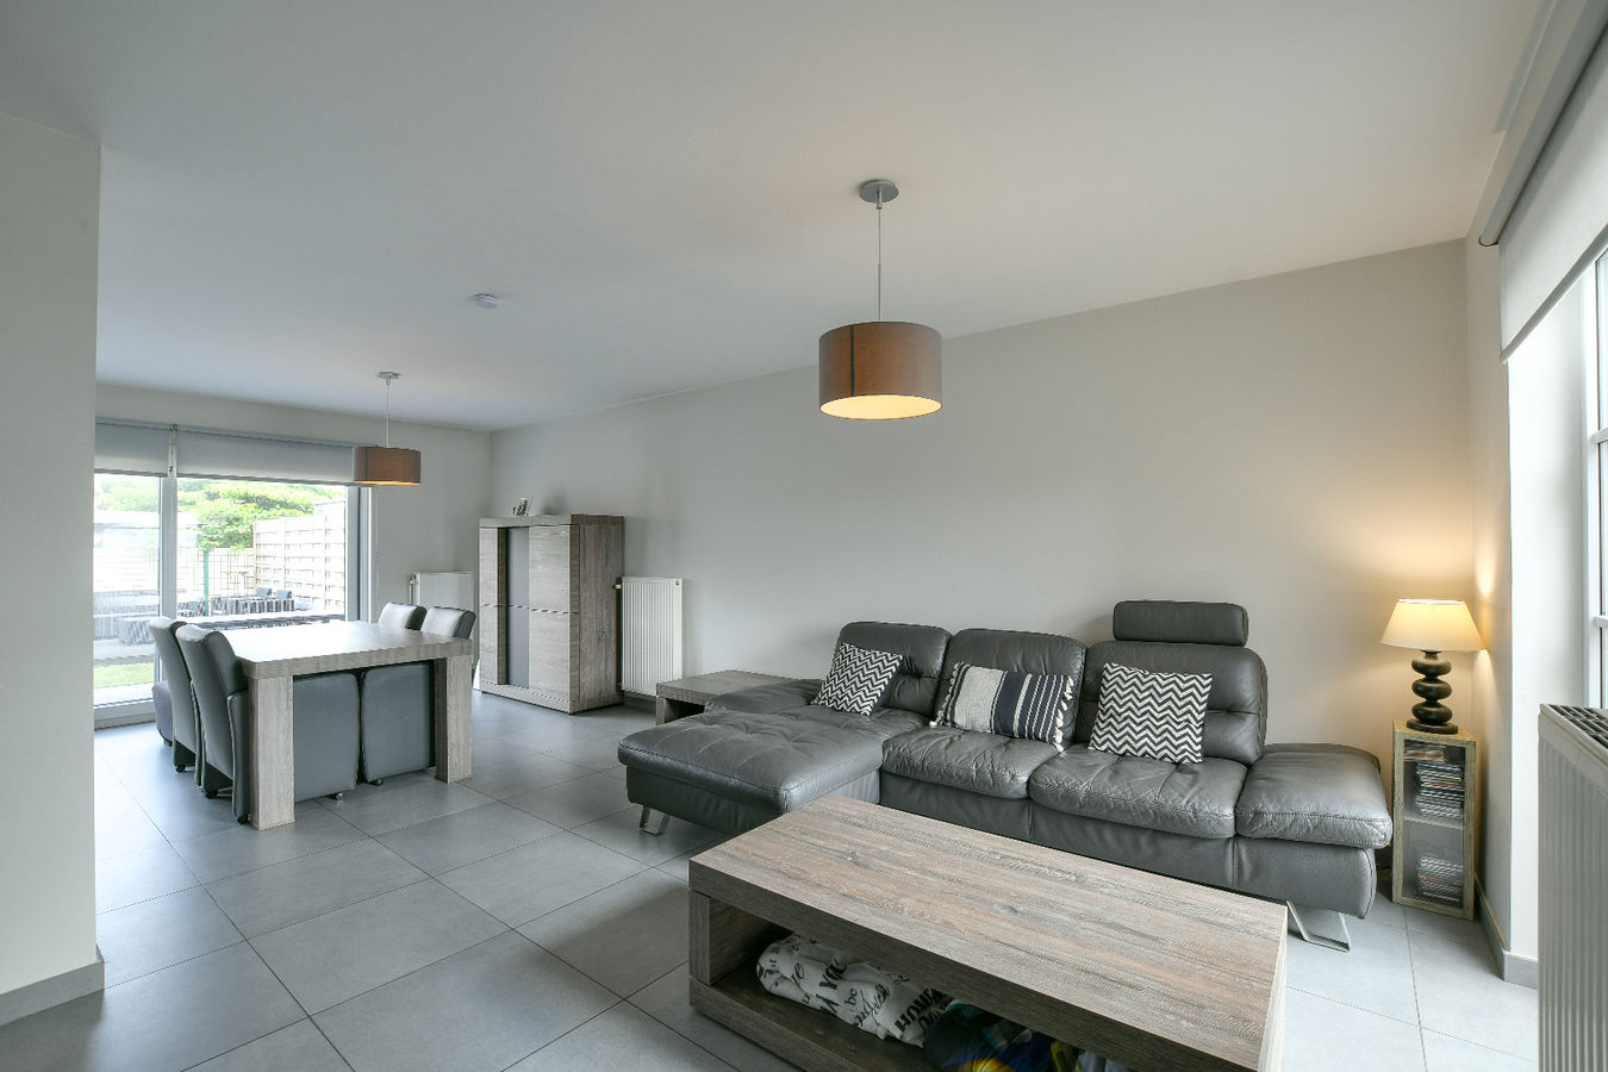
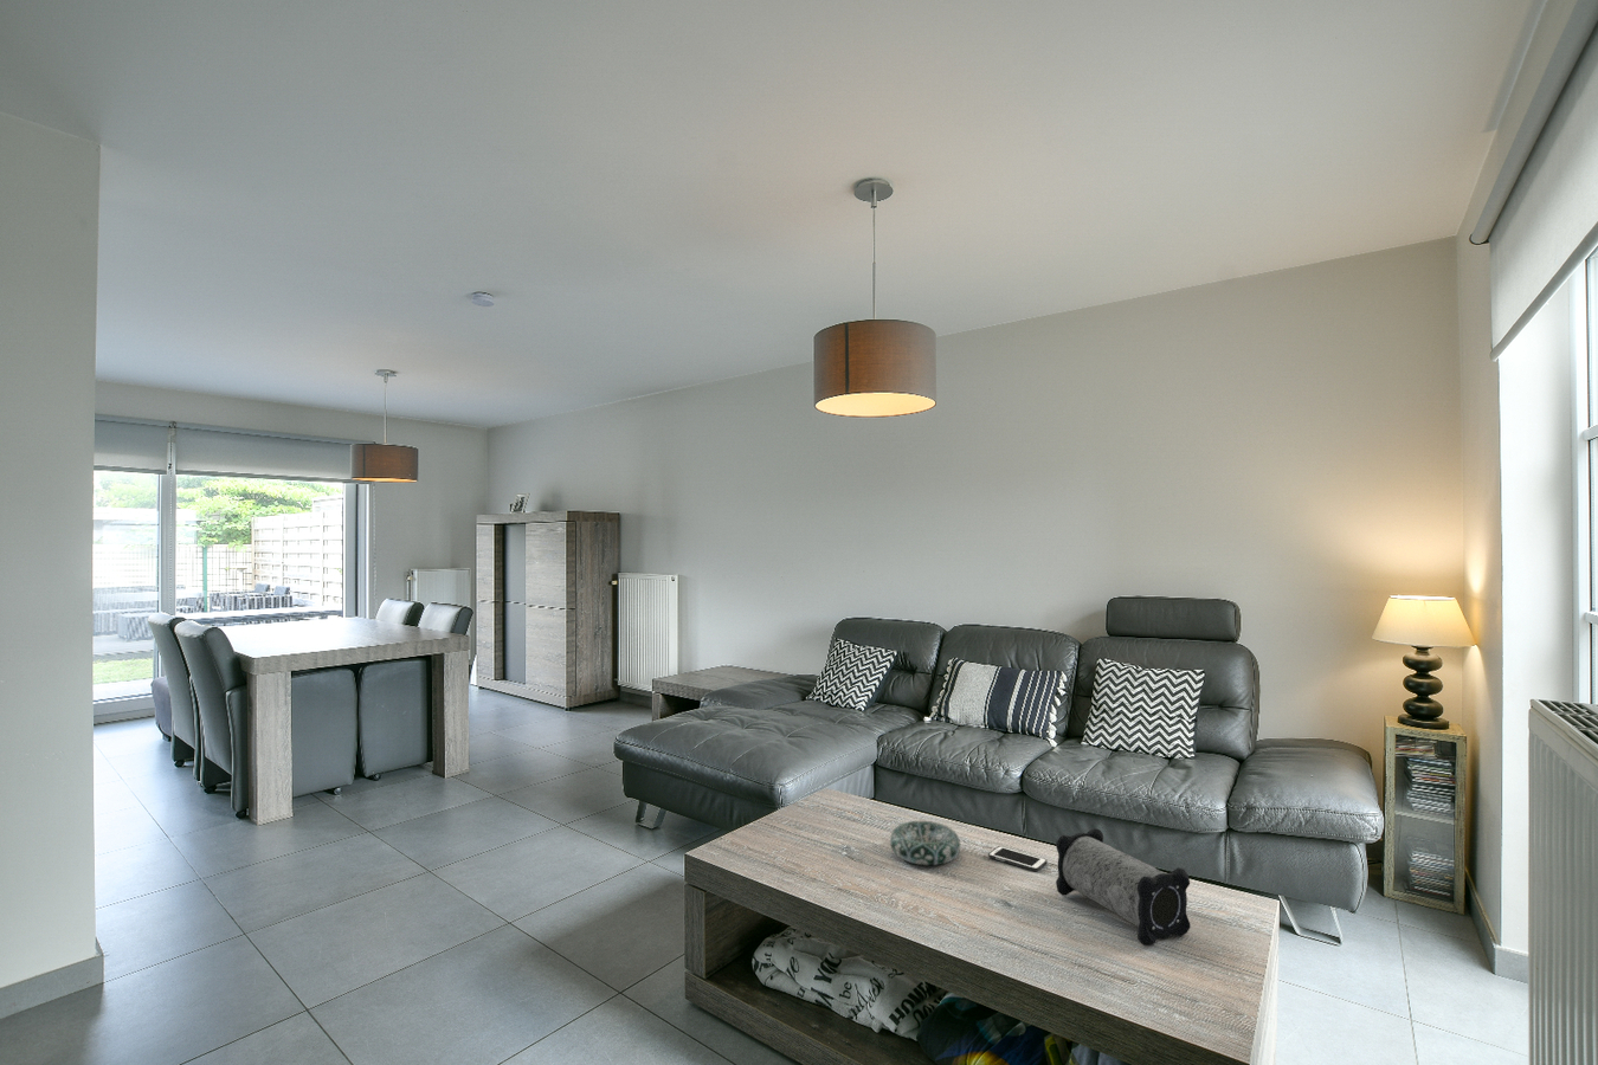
+ decorative bowl (925, 843)
+ cell phone (1017, 858)
+ speaker (1119, 882)
